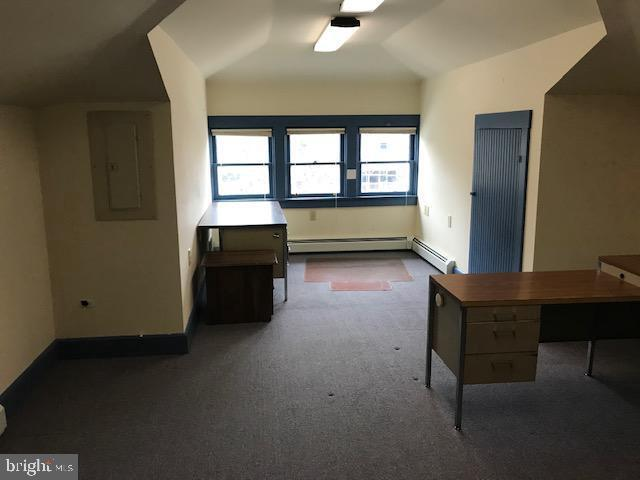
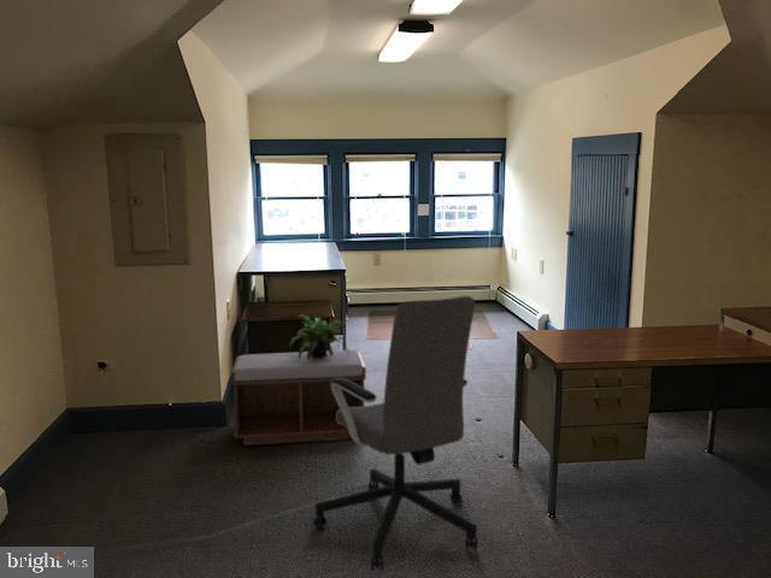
+ bench (300, 395)
+ office chair (398, 412)
+ potted plant (314, 335)
